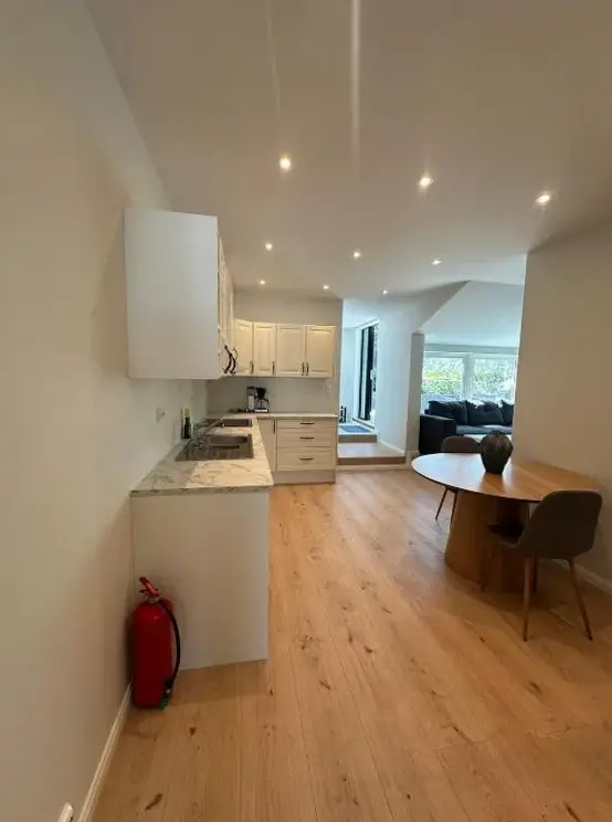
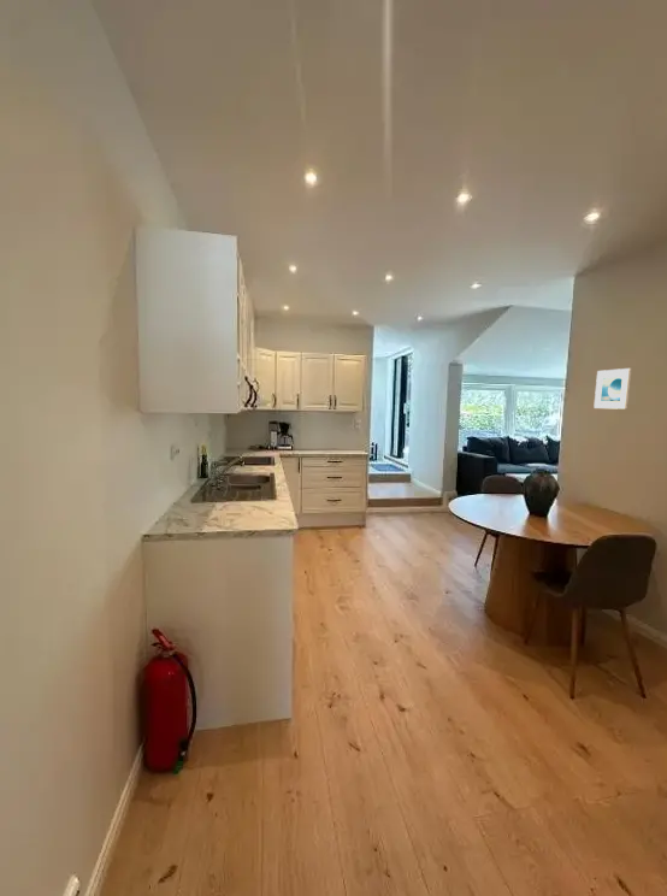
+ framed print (612, 389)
